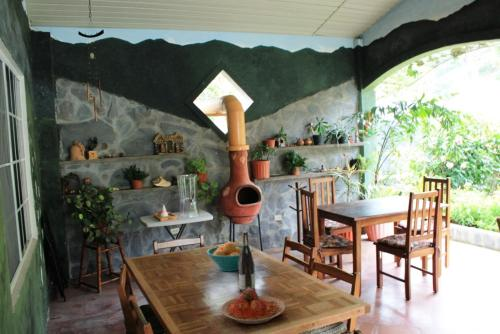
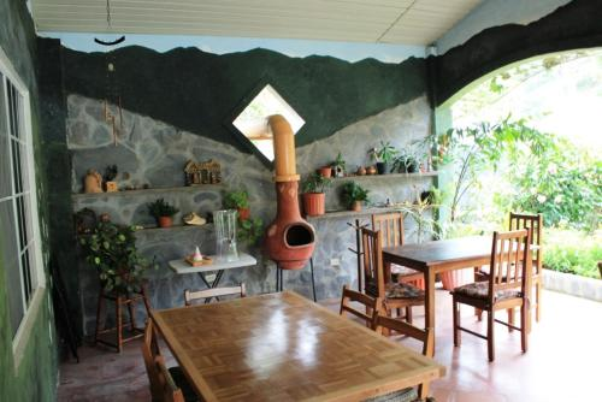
- fruit bowl (229, 255)
- wine bottle (246, 261)
- plate (252, 303)
